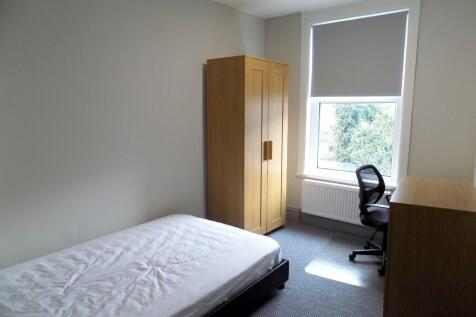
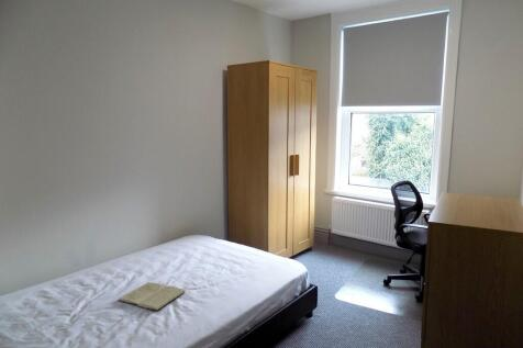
+ book (152, 294)
